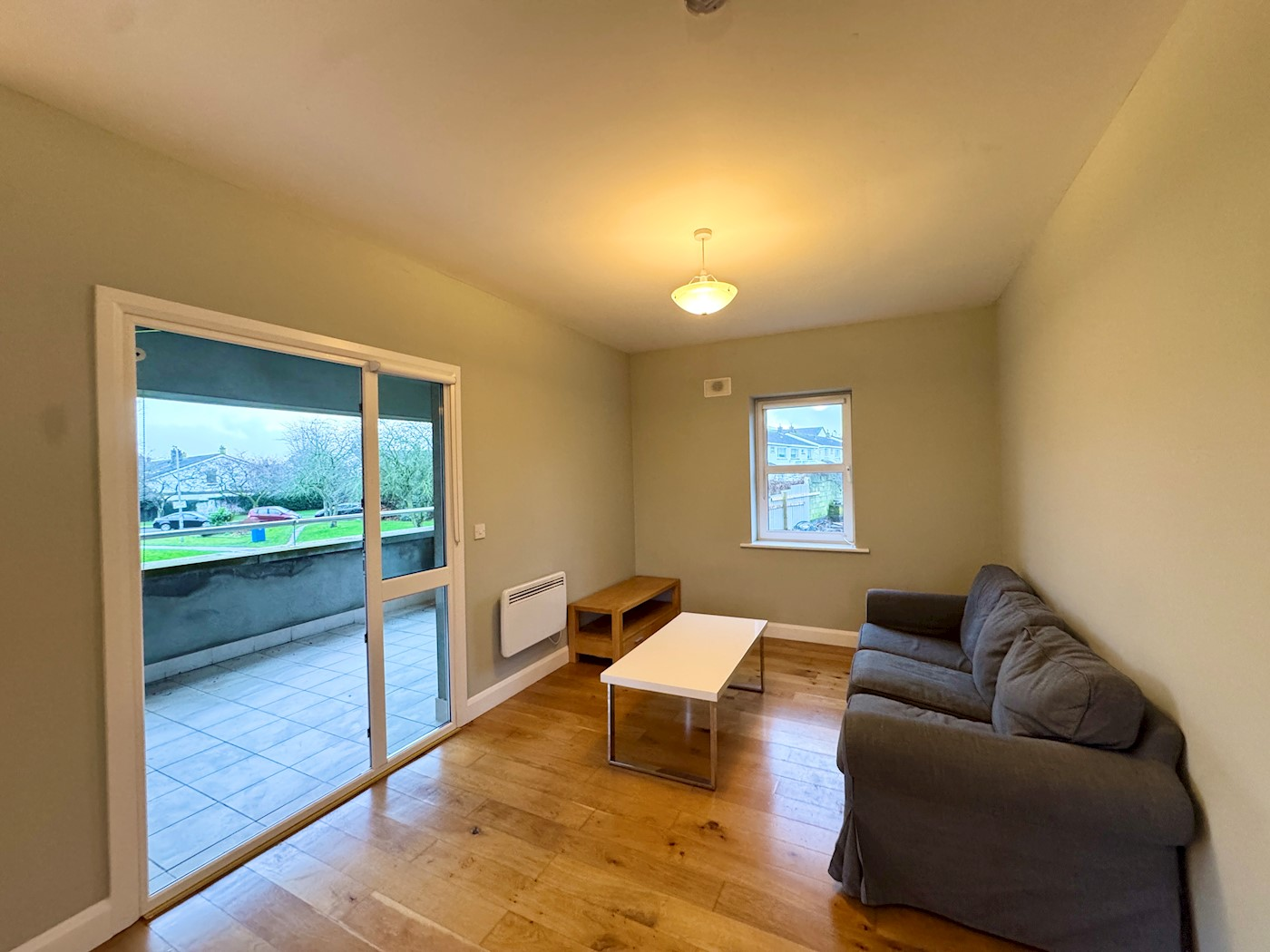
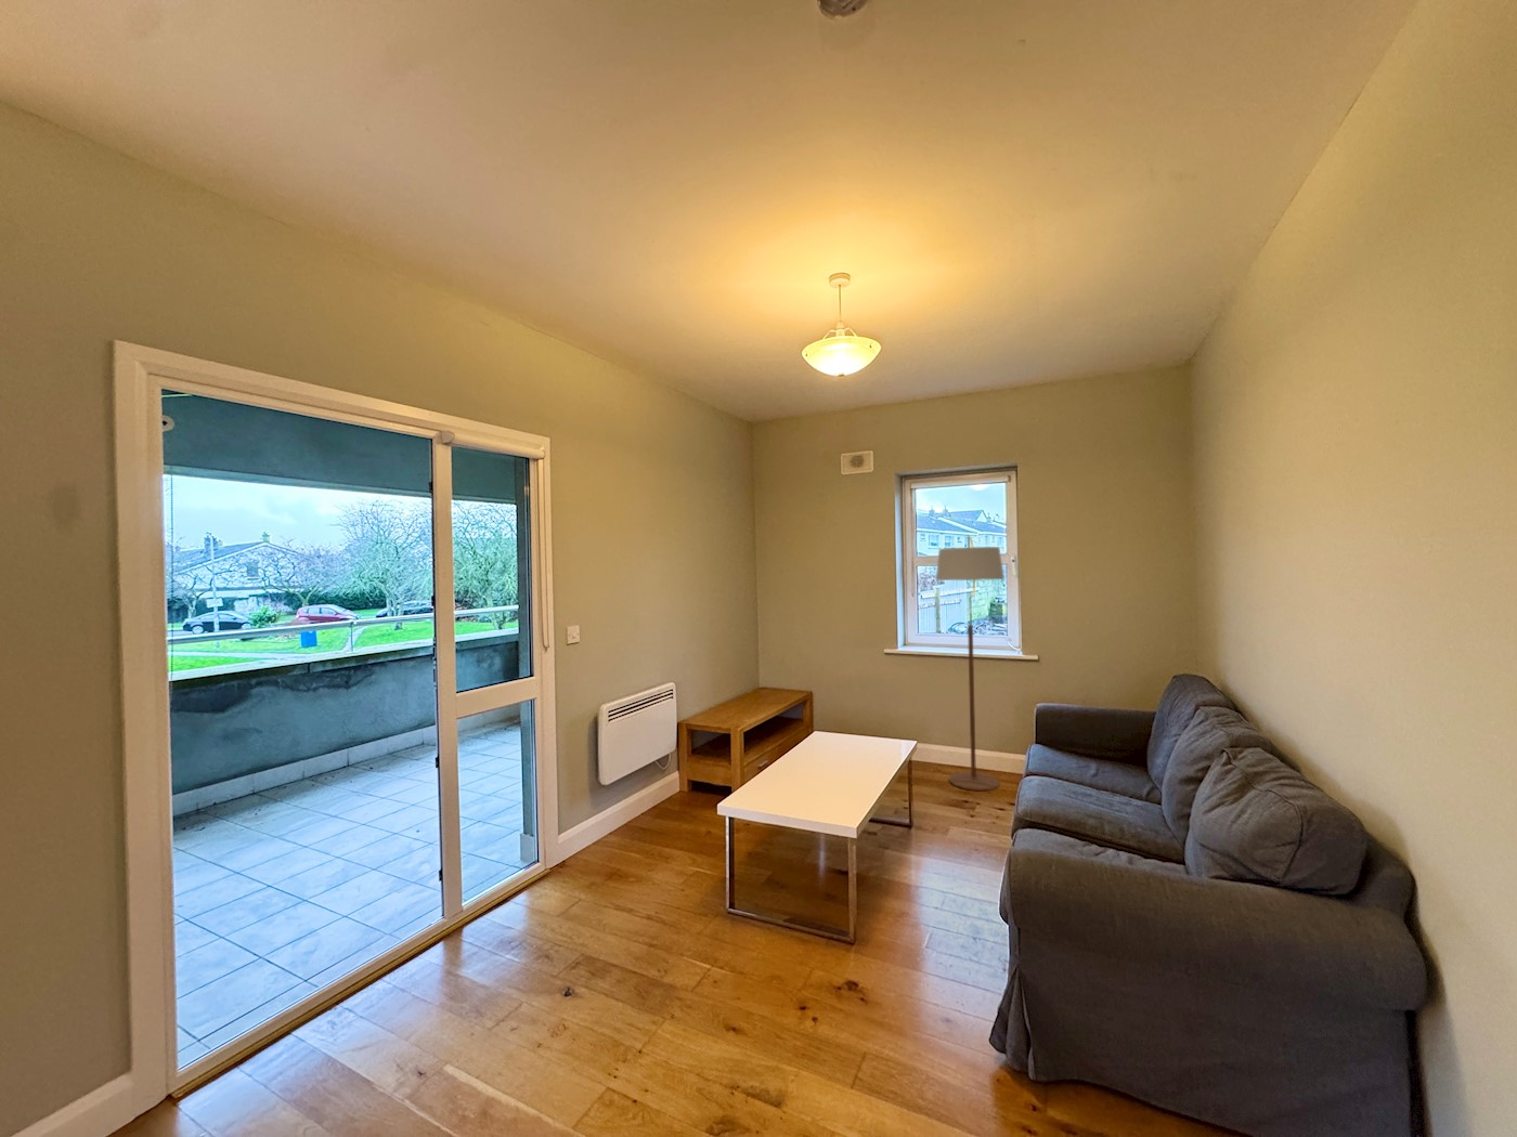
+ floor lamp (971, 657)
